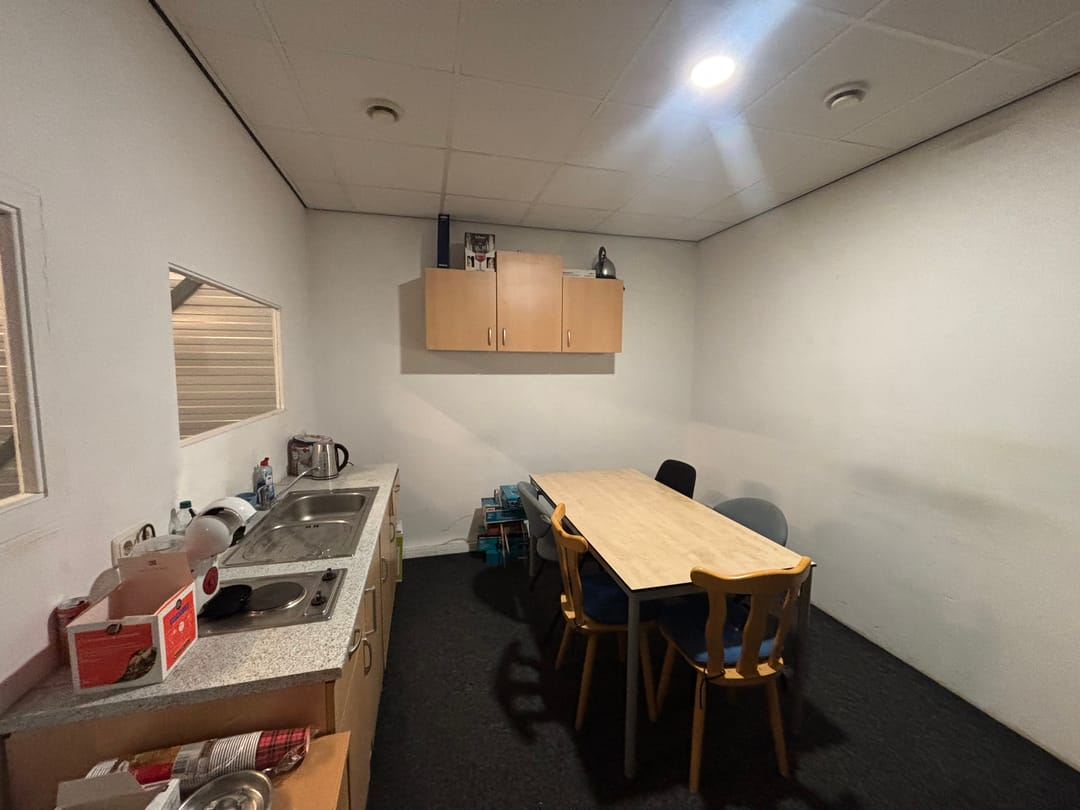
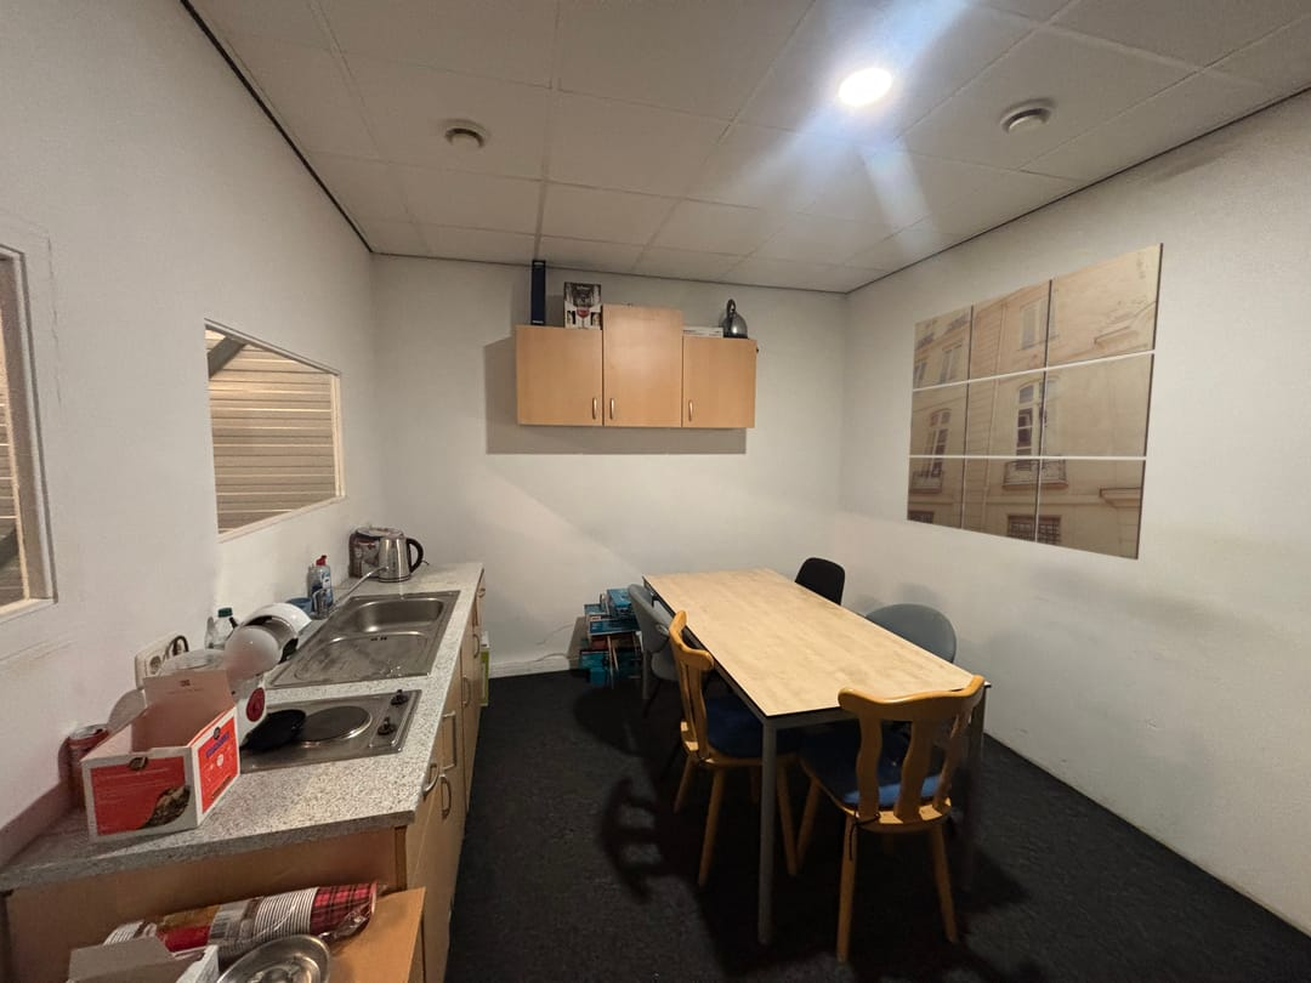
+ wall art (1003, 416)
